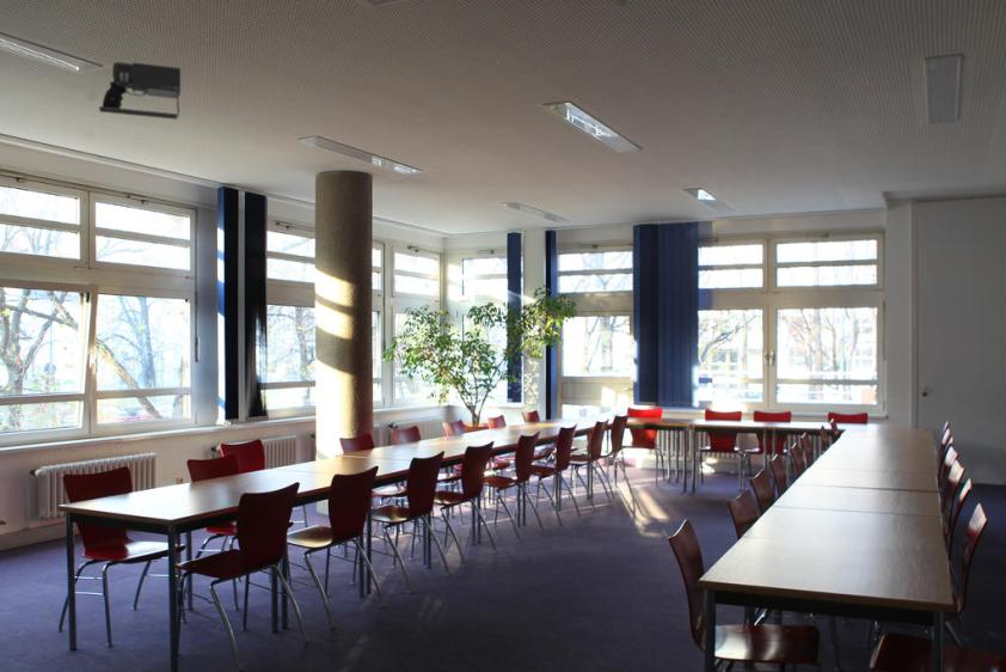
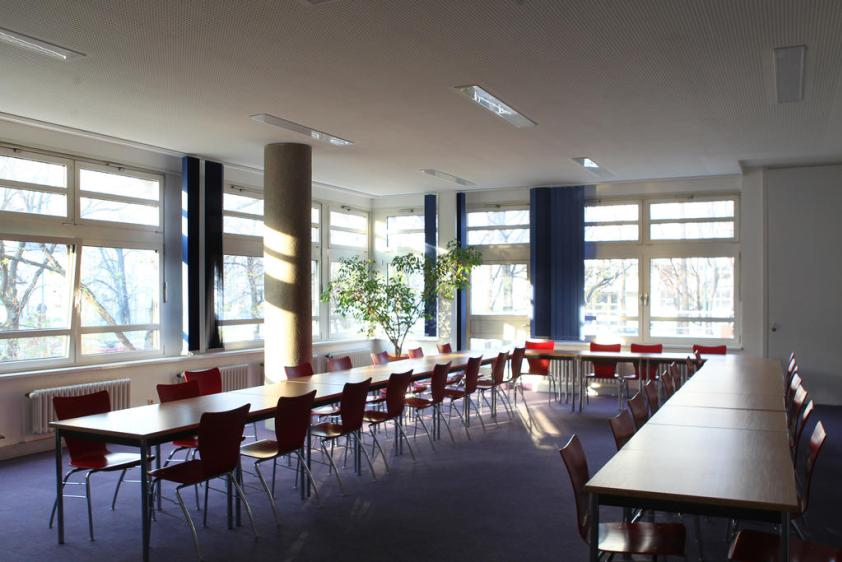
- projector (140, 90)
